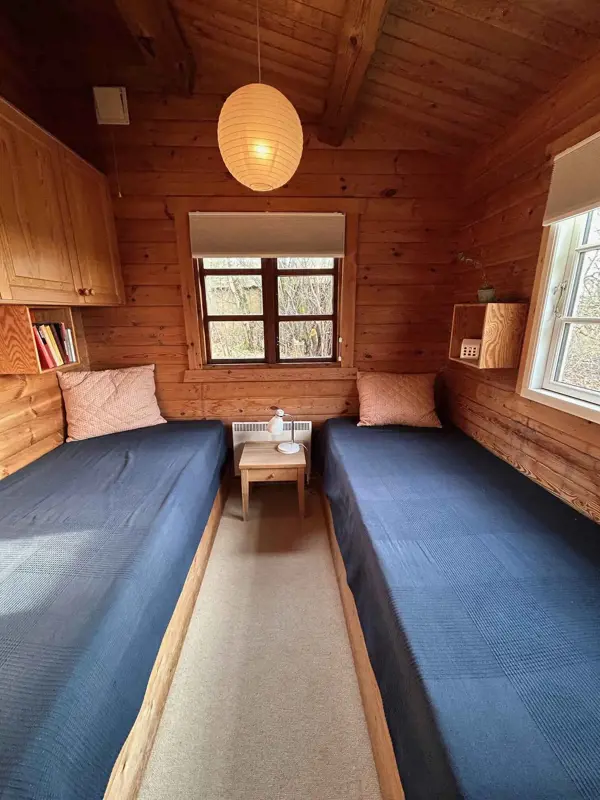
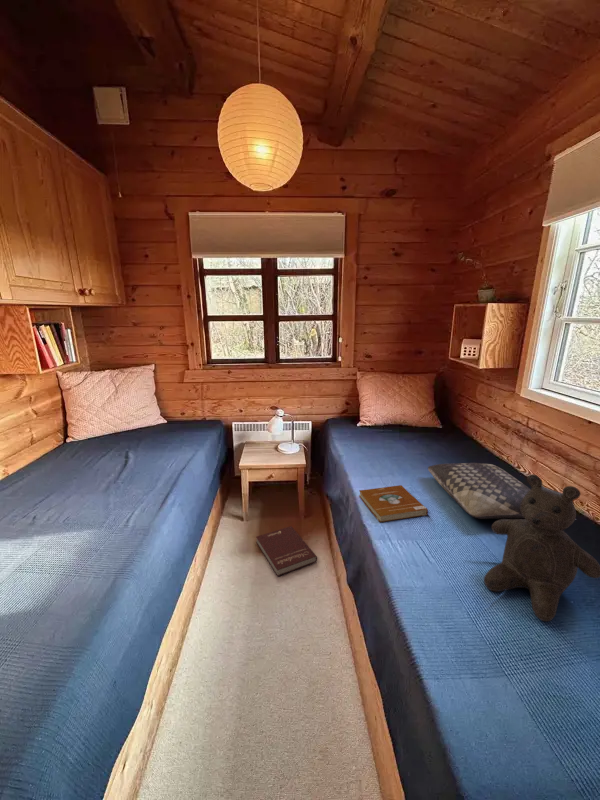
+ cushion (483, 487)
+ teddy bear (537, 539)
+ book (285, 548)
+ book (391, 502)
